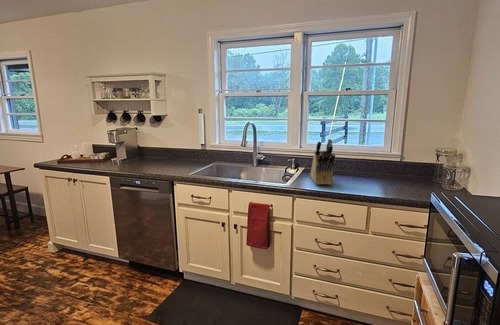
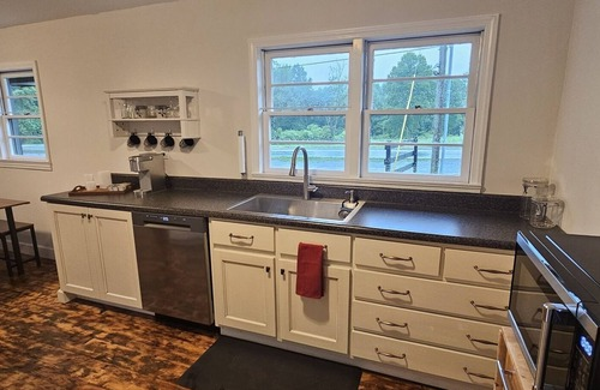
- knife block (322, 160)
